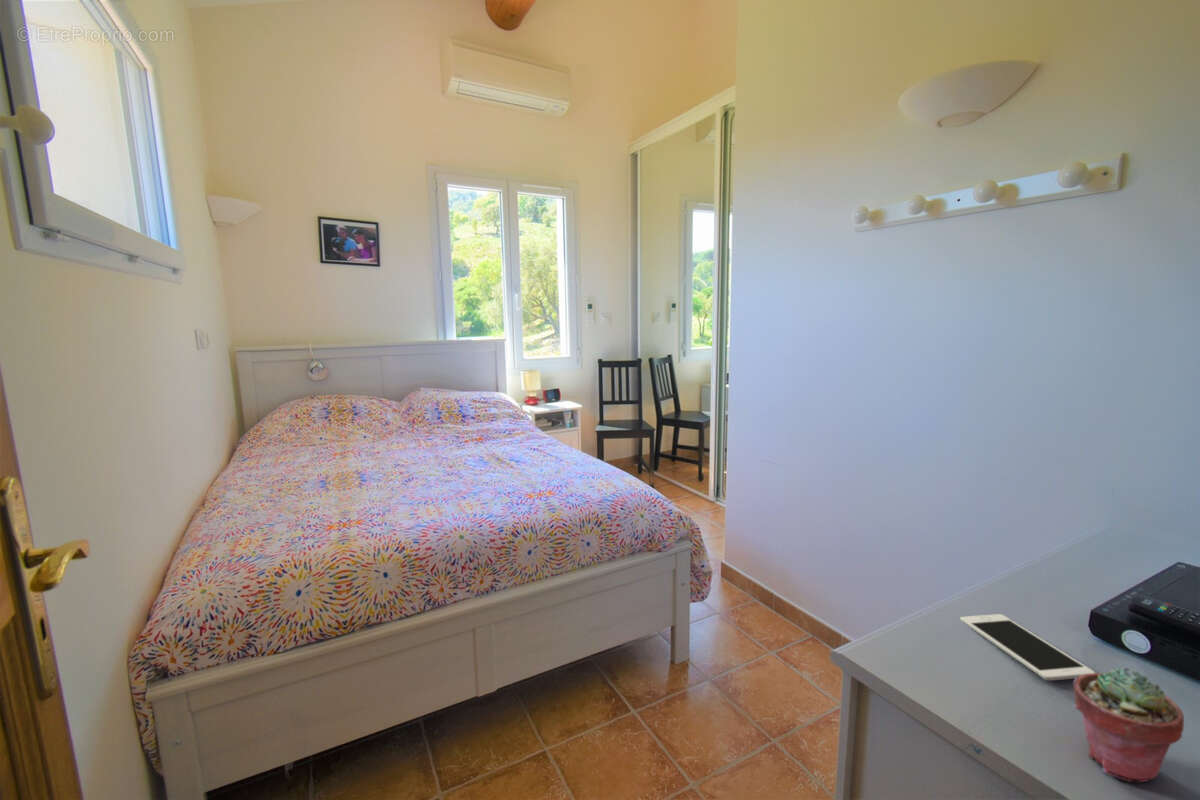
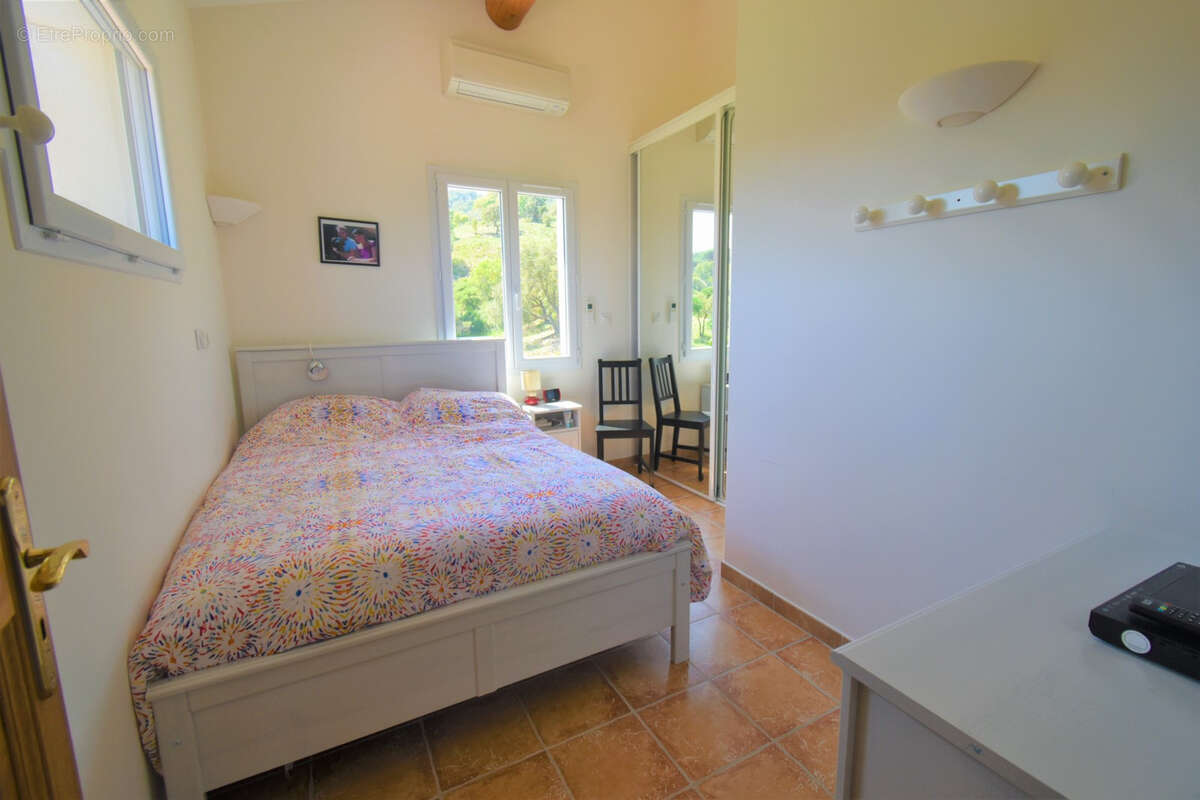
- cell phone (1021, 644)
- potted succulent (1125, 716)
